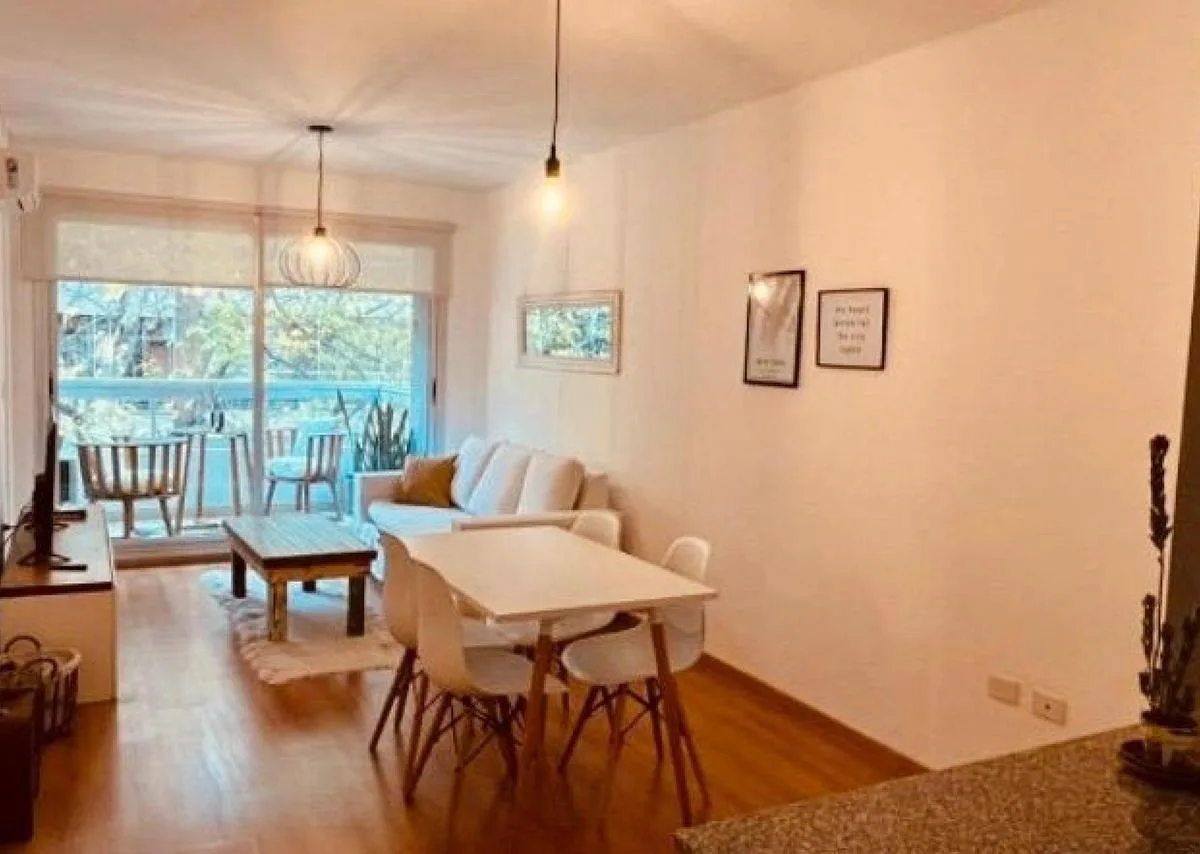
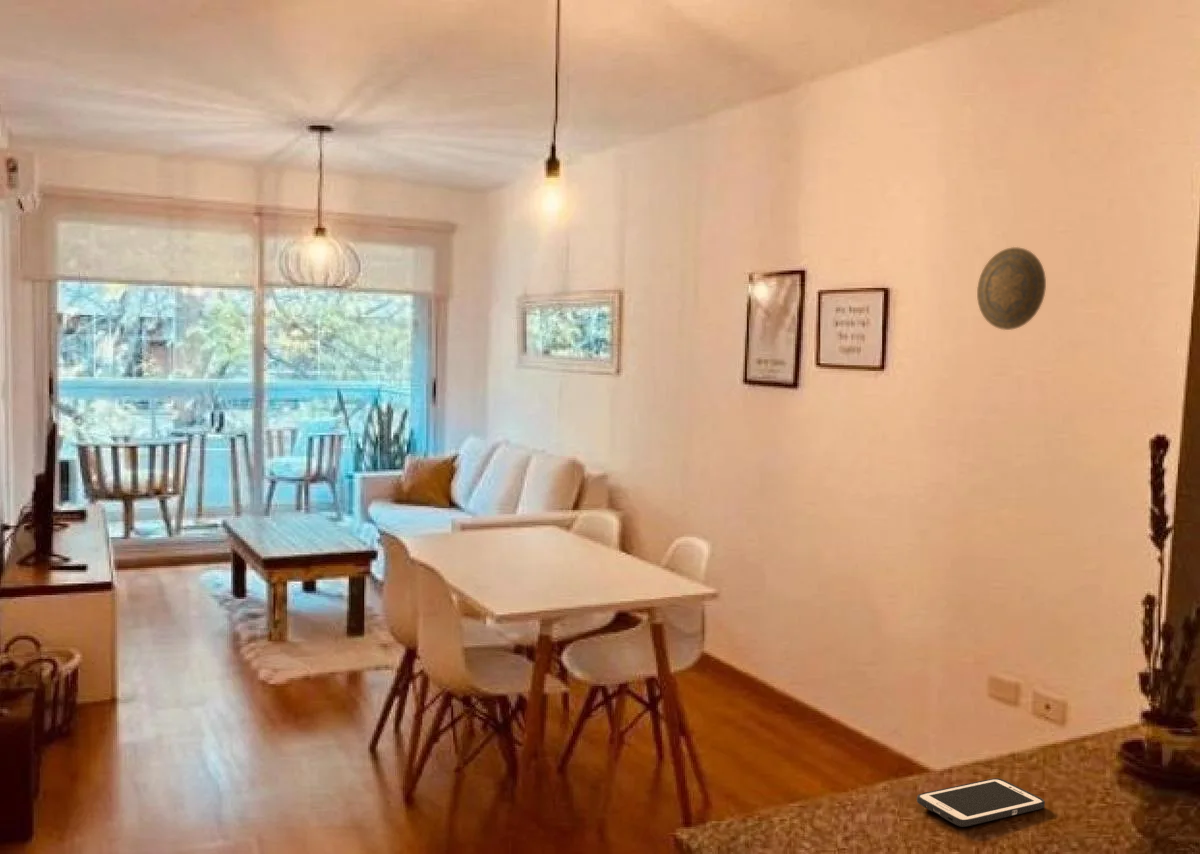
+ decorative plate (1007, 288)
+ cell phone (980, 801)
